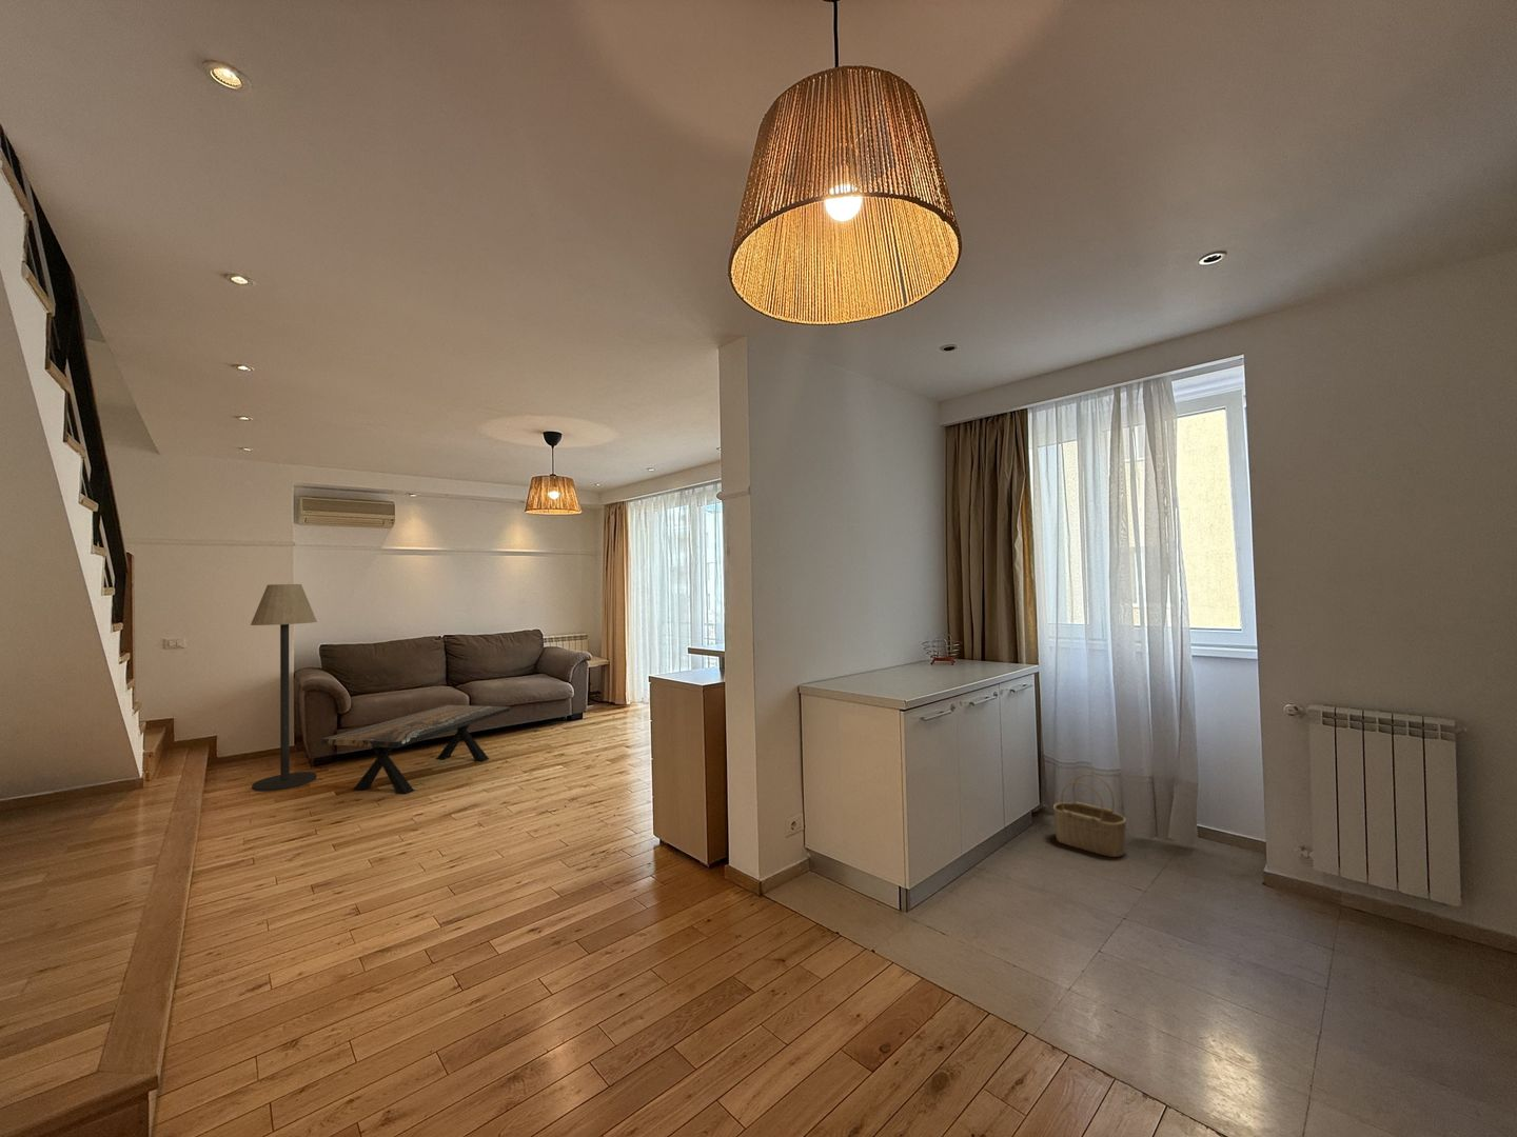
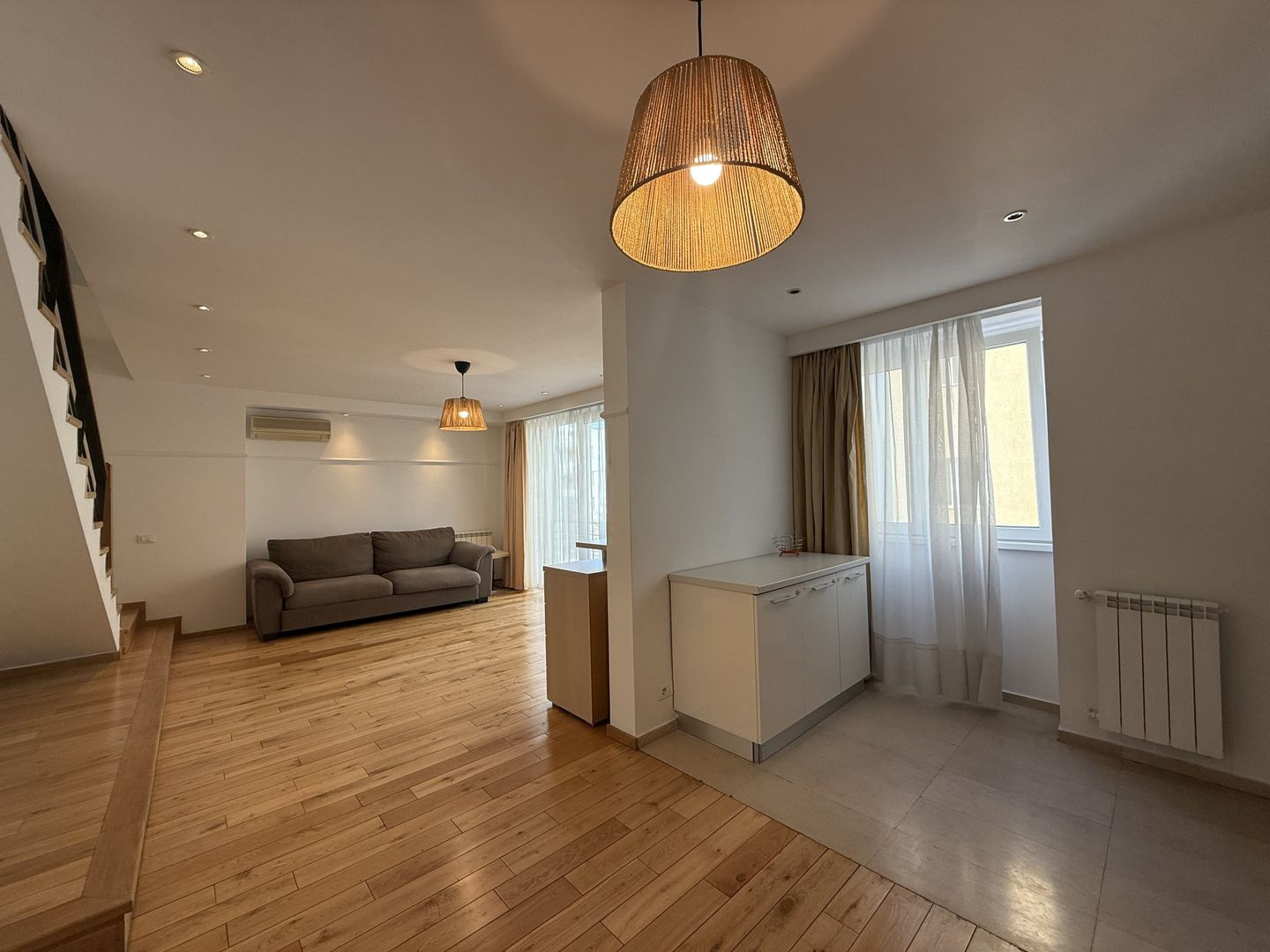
- coffee table (423, 739)
- floor lamp (284, 682)
- wicker basket (1088, 812)
